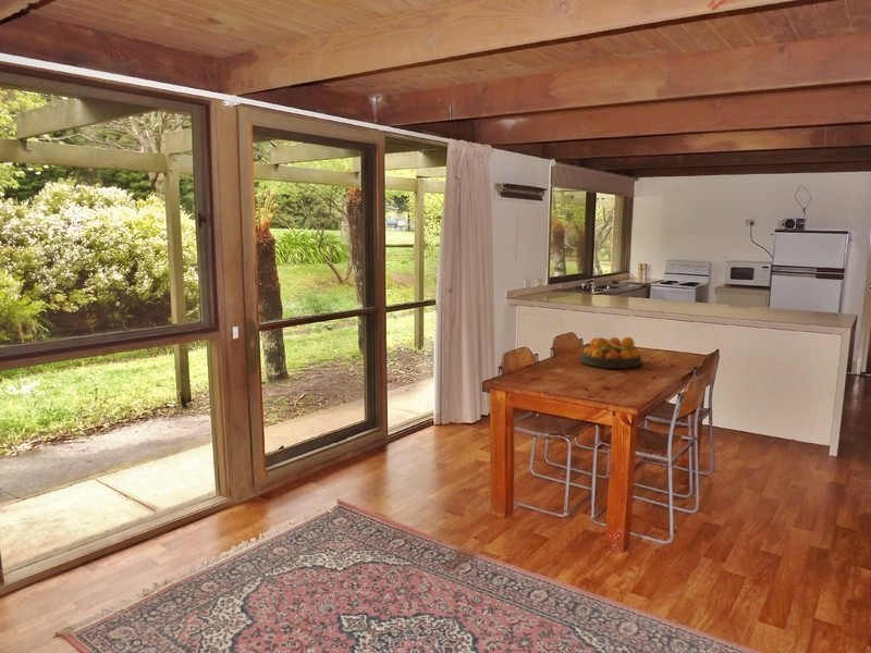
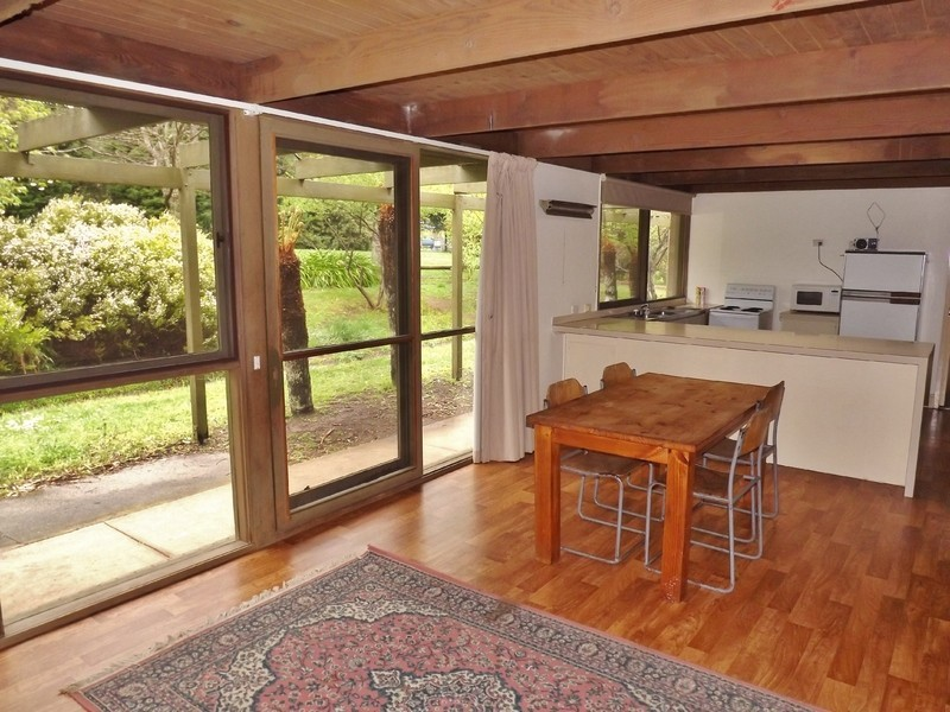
- fruit bowl (610, 349)
